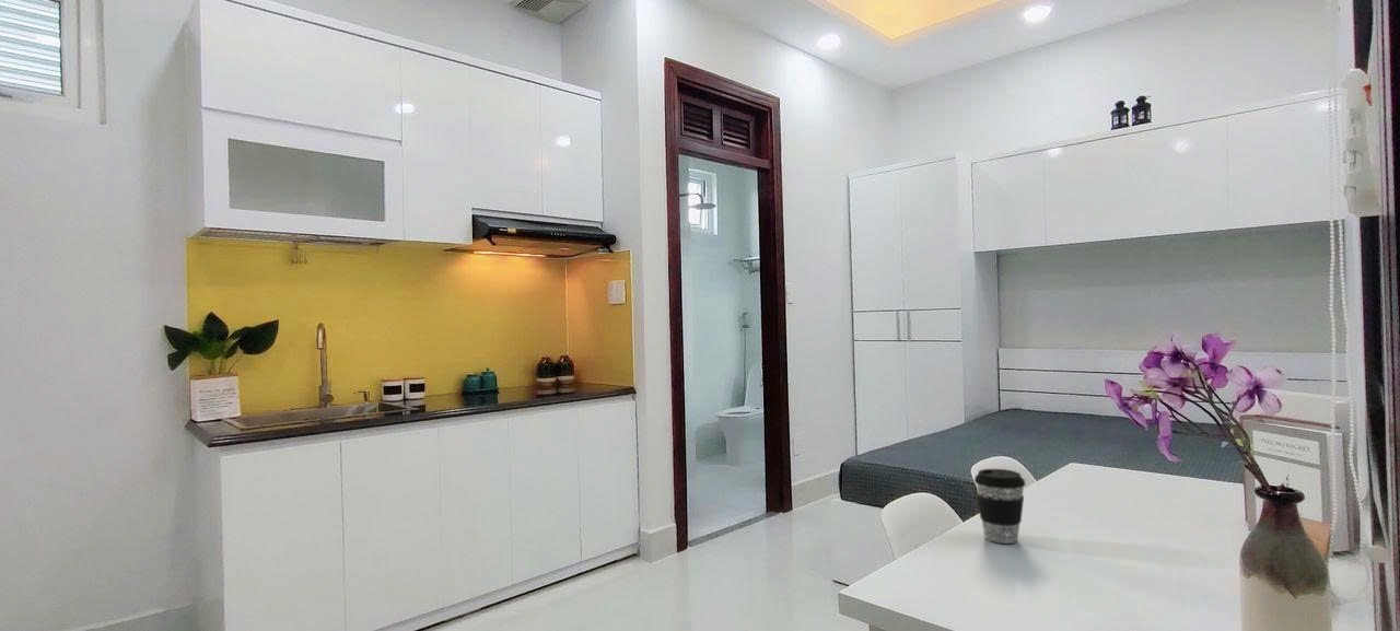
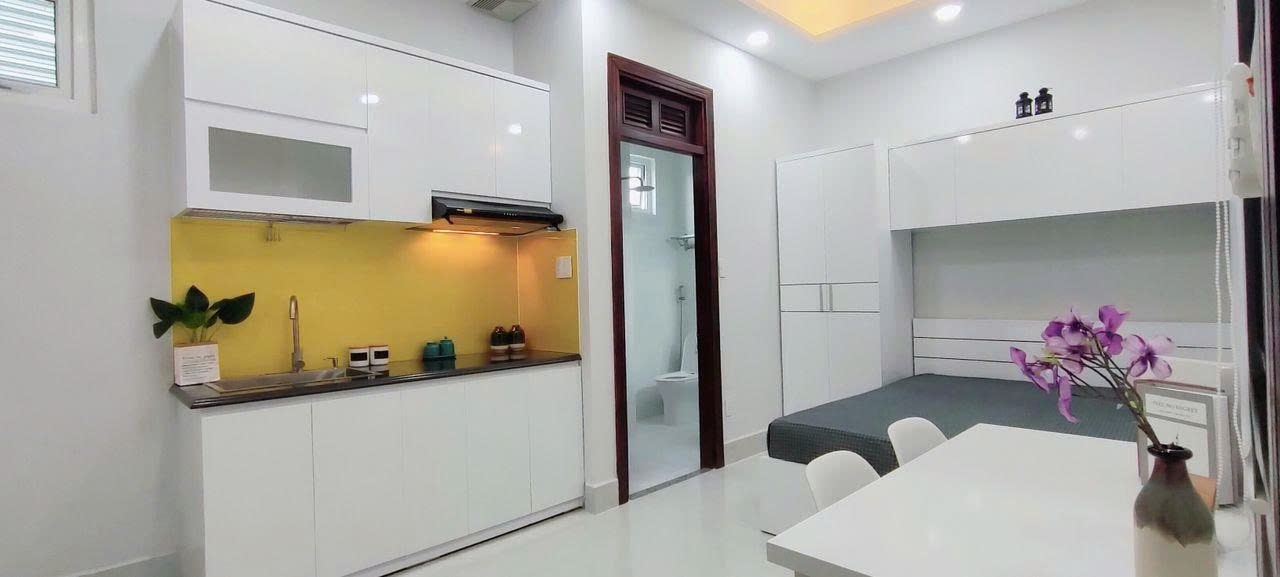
- coffee cup (1000, 505)
